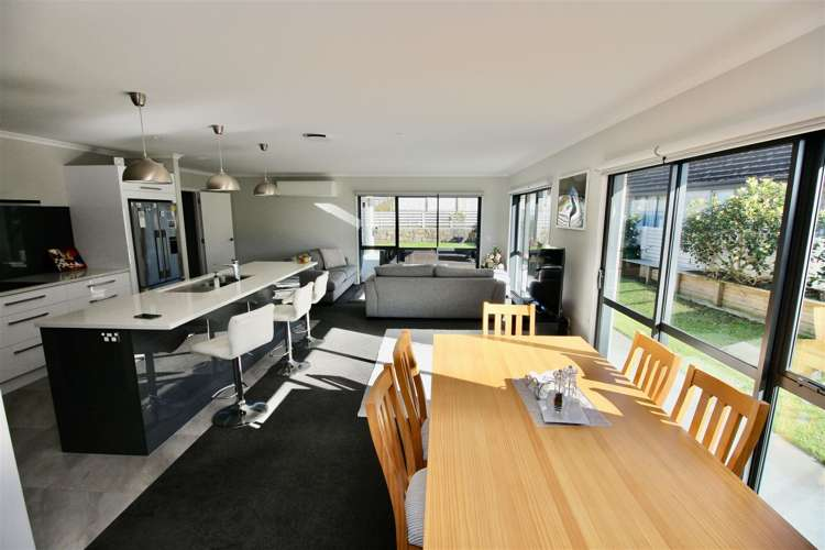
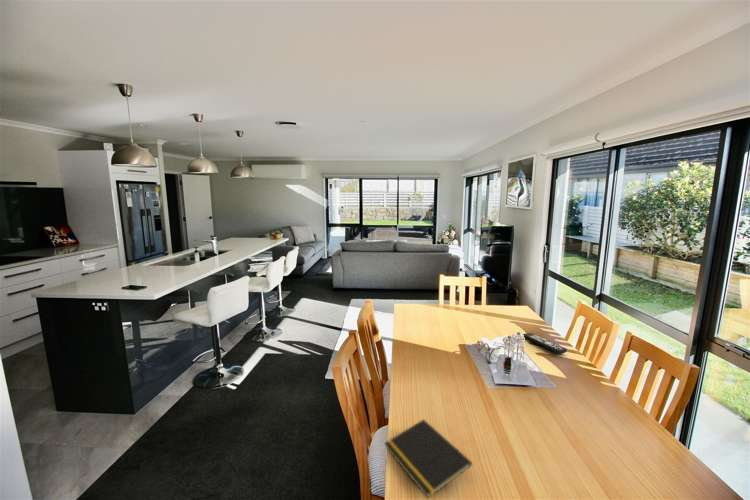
+ remote control (543, 342)
+ notepad (425, 453)
